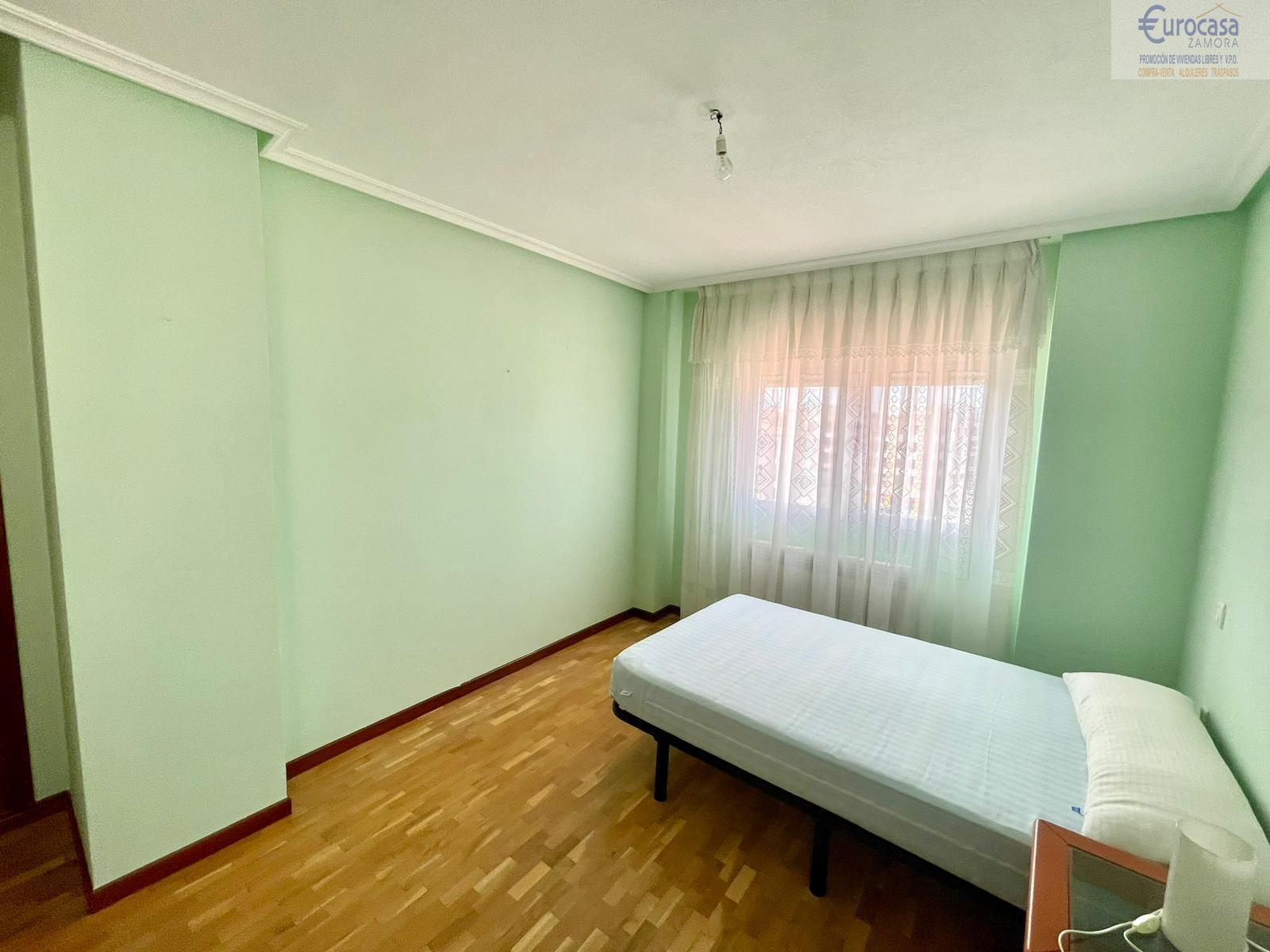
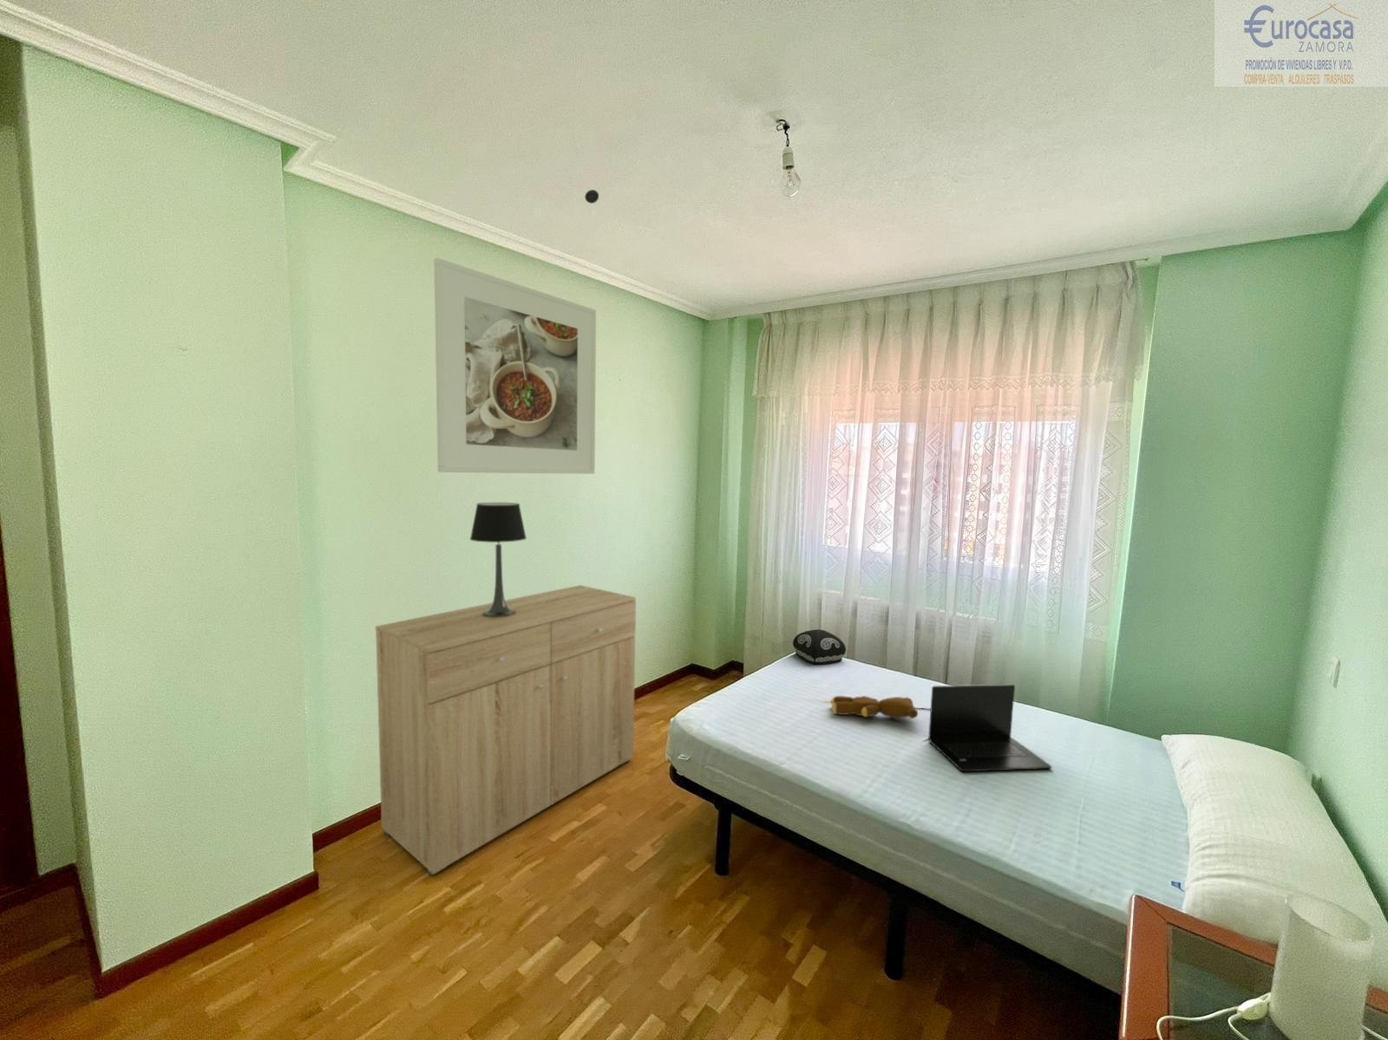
+ smoke detector (591, 196)
+ dresser (522, 702)
+ table lamp (498, 558)
+ cushion (819, 643)
+ teddy bear (873, 706)
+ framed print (526, 381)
+ laptop (989, 725)
